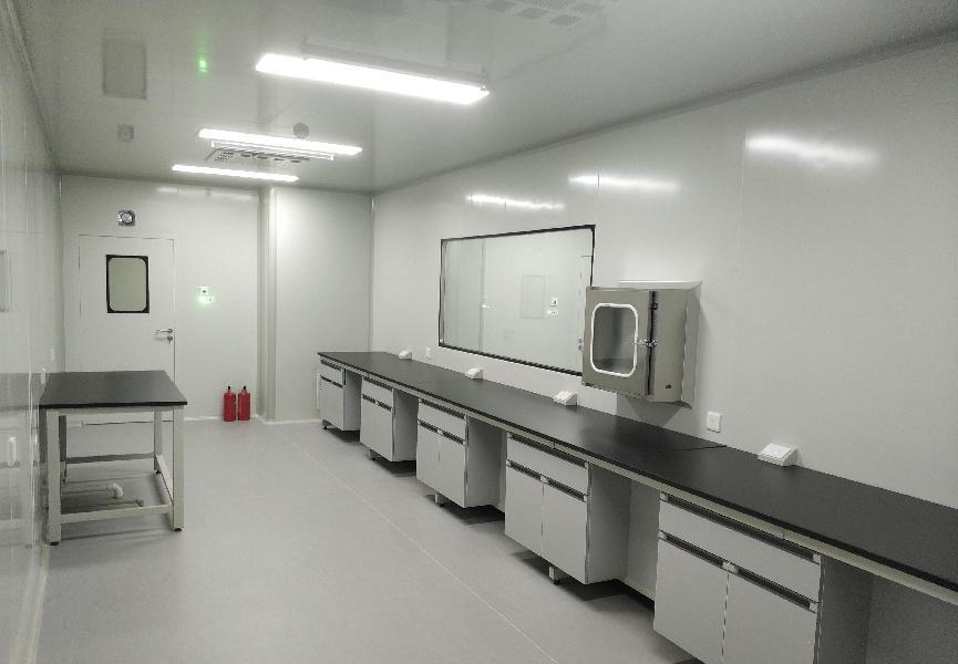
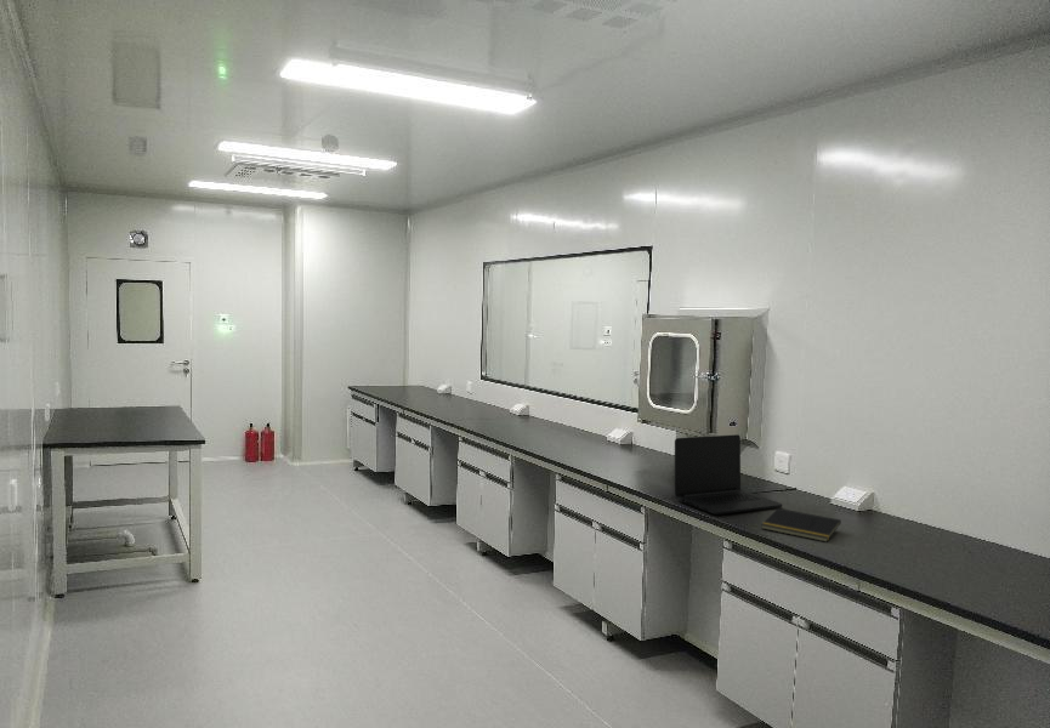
+ laptop (727, 472)
+ notepad (800, 524)
